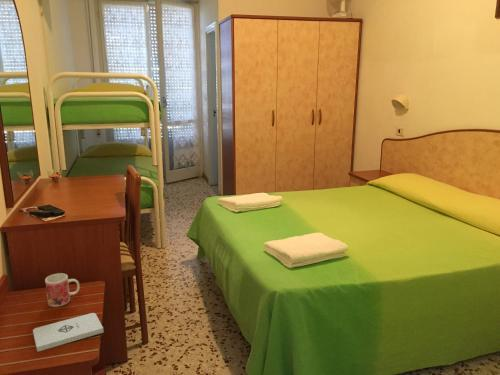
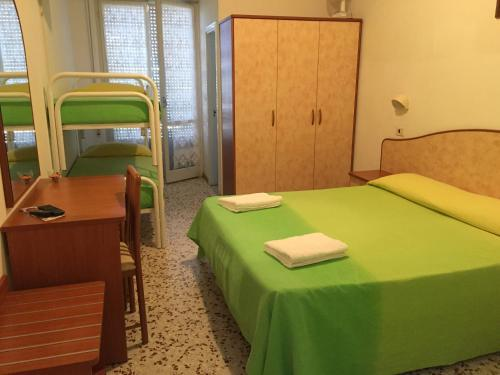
- notepad (68, 330)
- mug (63, 289)
